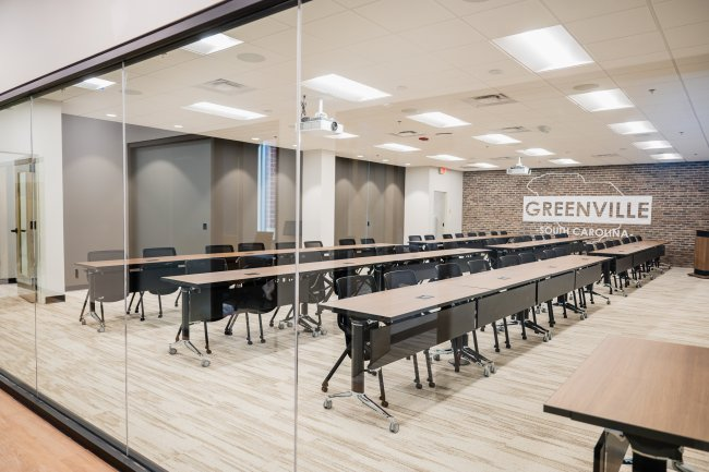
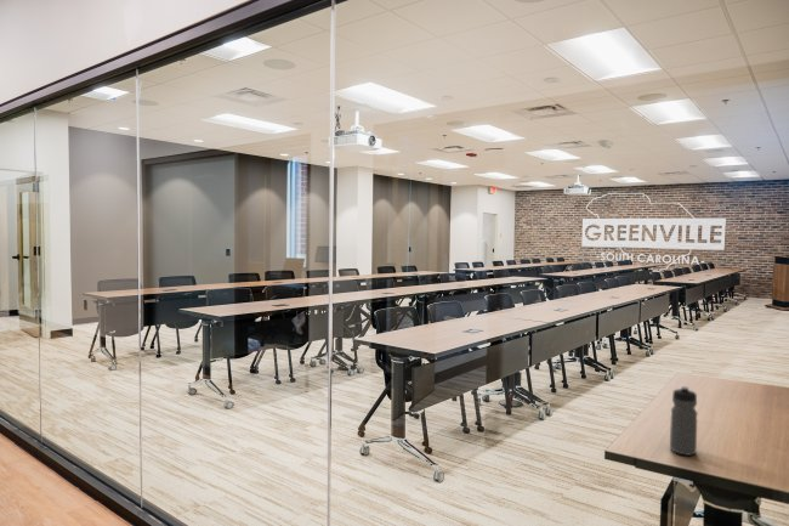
+ water bottle (683, 418)
